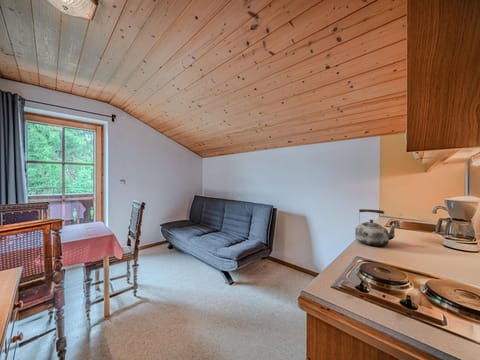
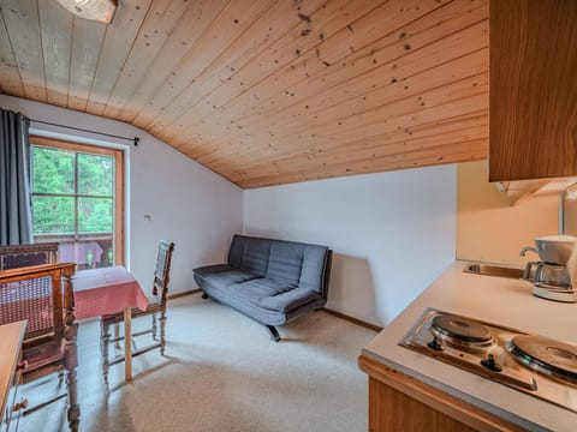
- kettle (375, 226)
